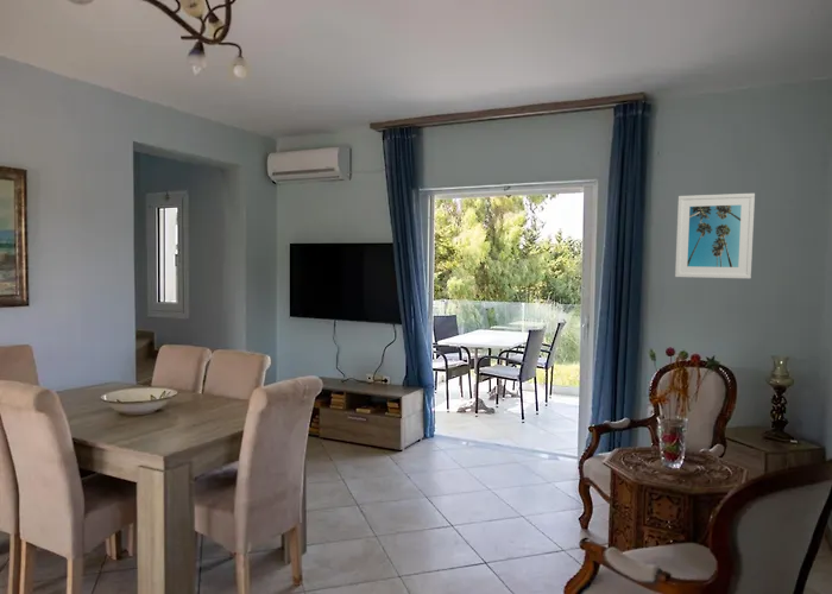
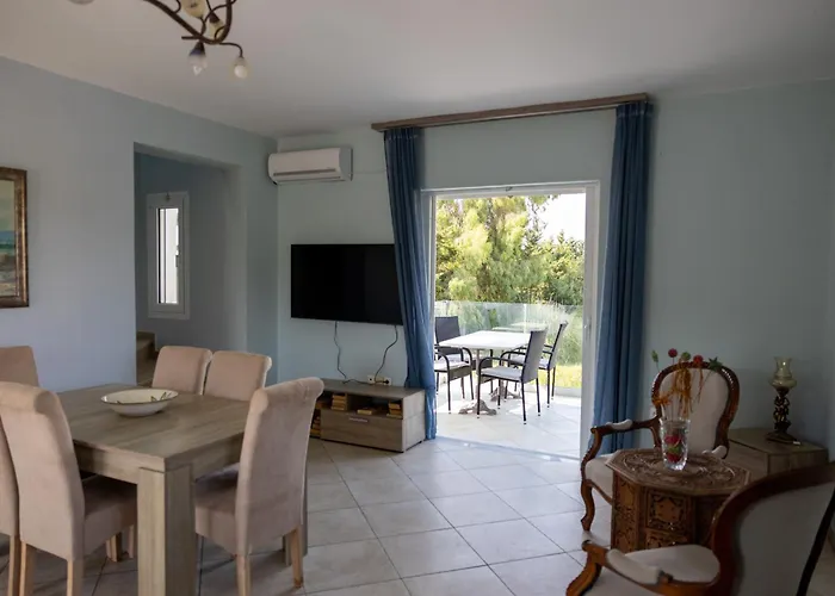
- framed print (713, 236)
